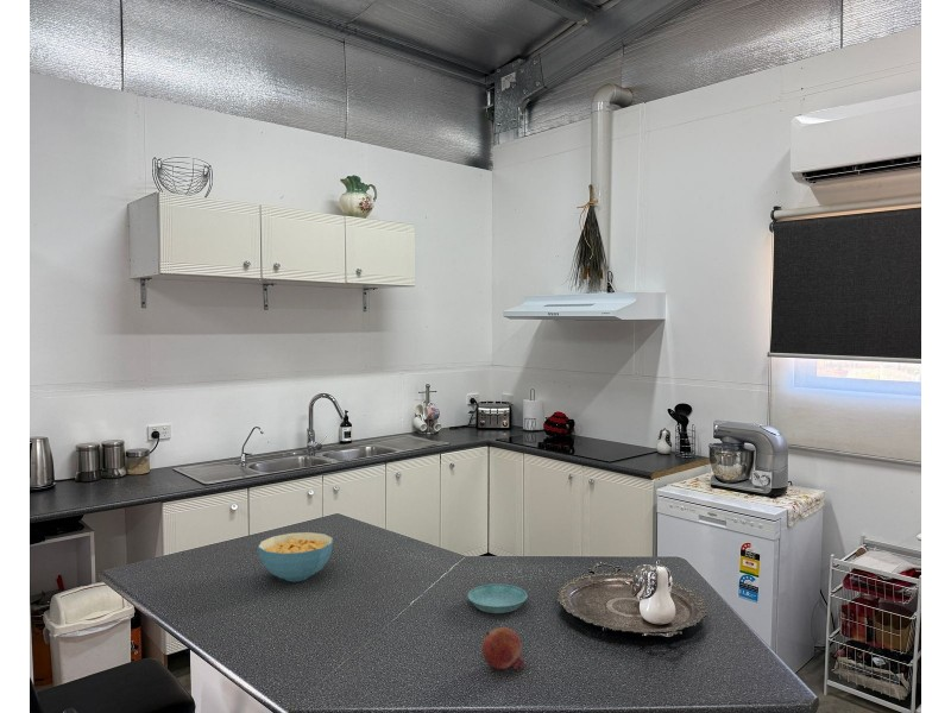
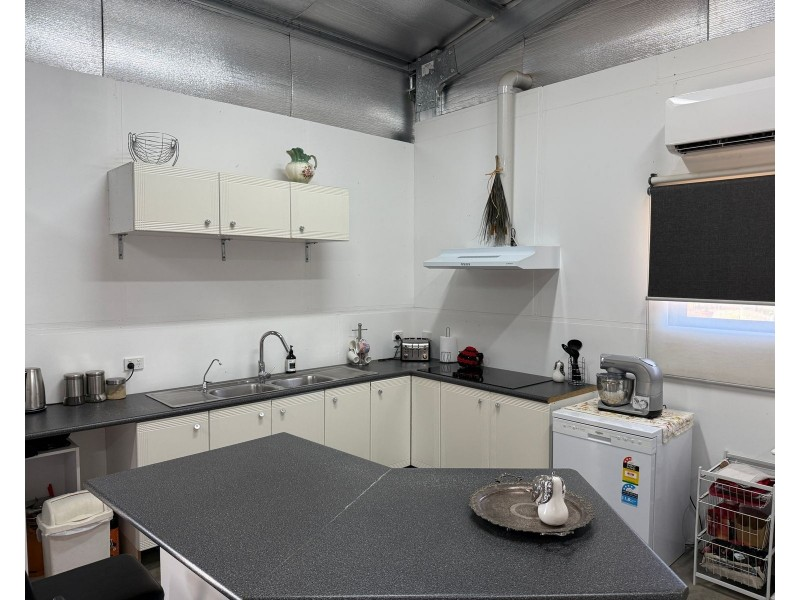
- fruit (503, 646)
- cereal bowl (296, 560)
- saucer (497, 599)
